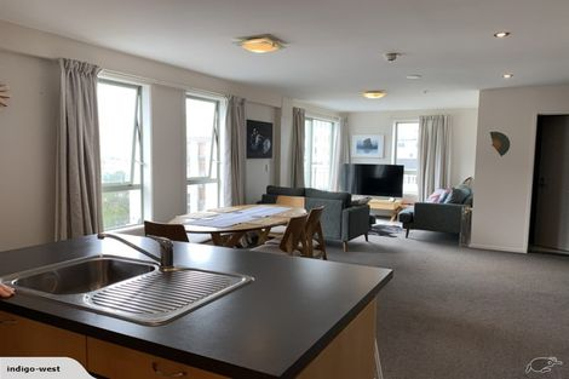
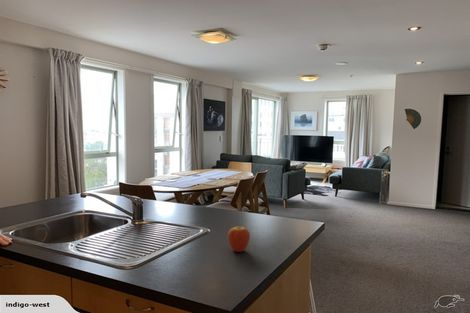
+ fruit (238, 237)
